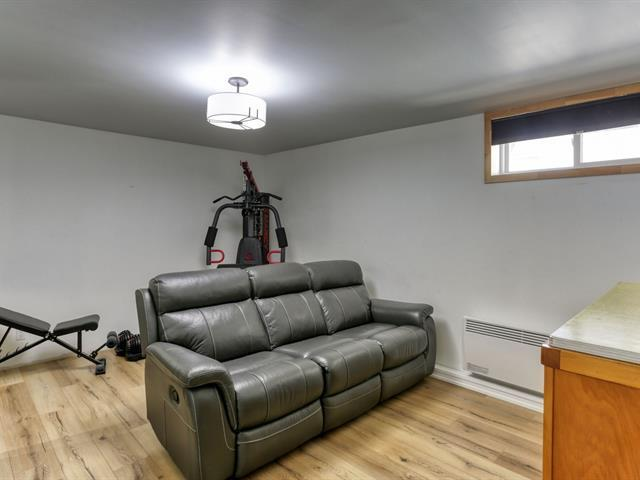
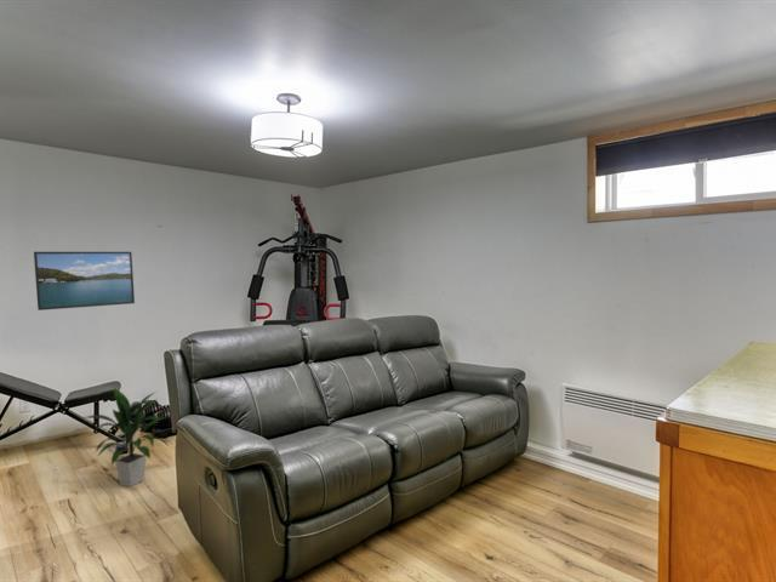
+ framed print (87, 279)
+ indoor plant (132, 435)
